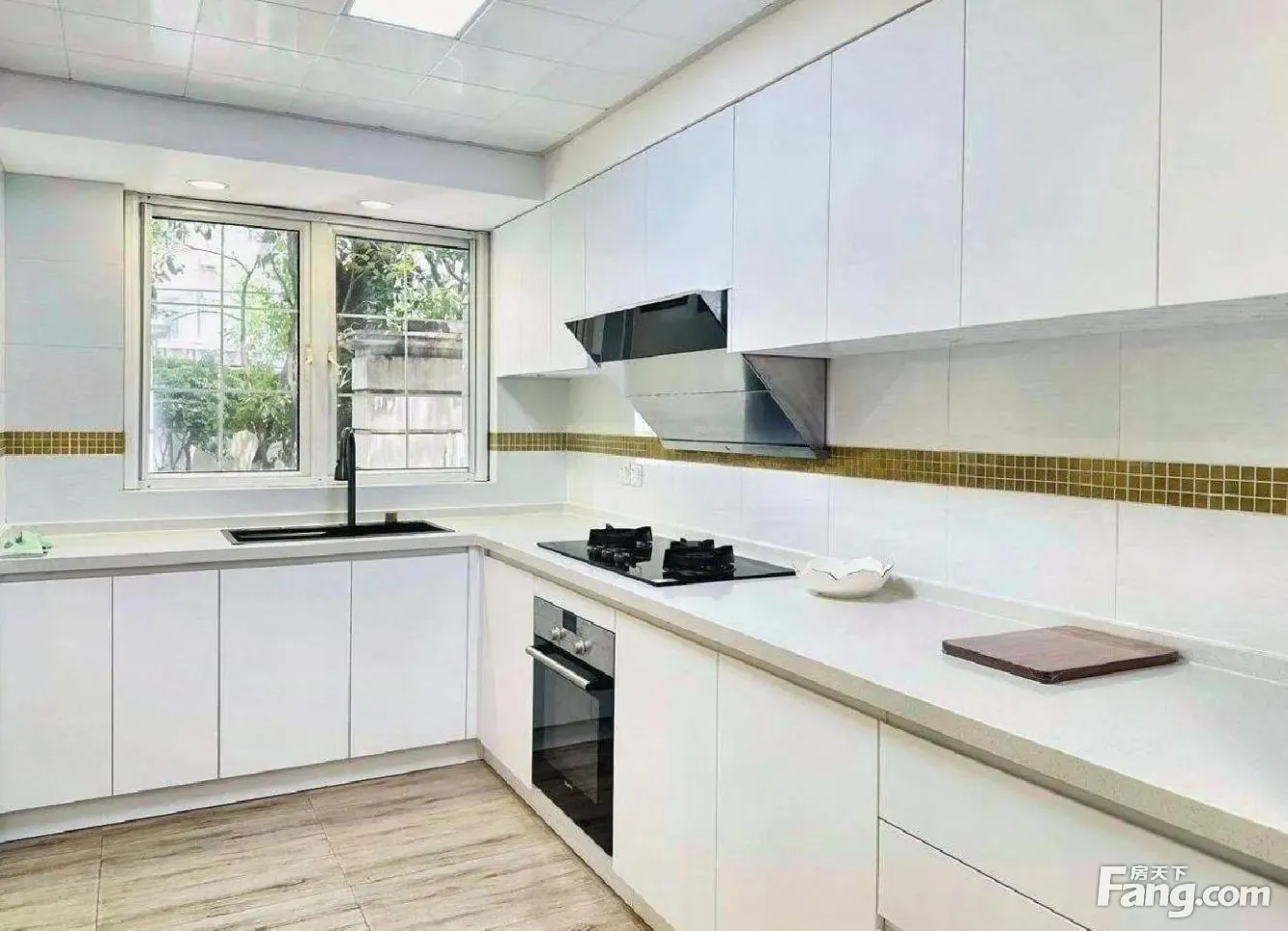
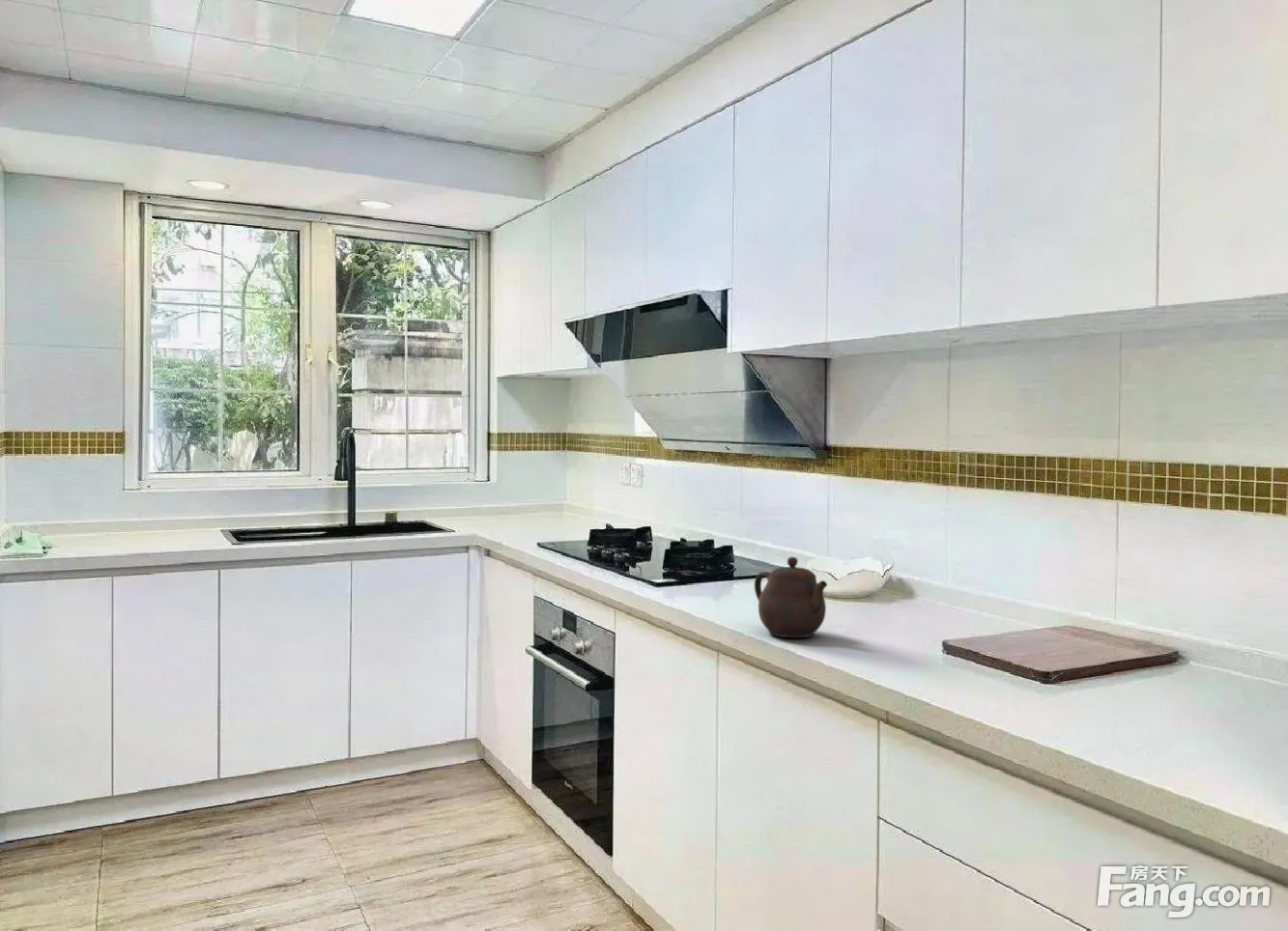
+ teapot (789, 594)
